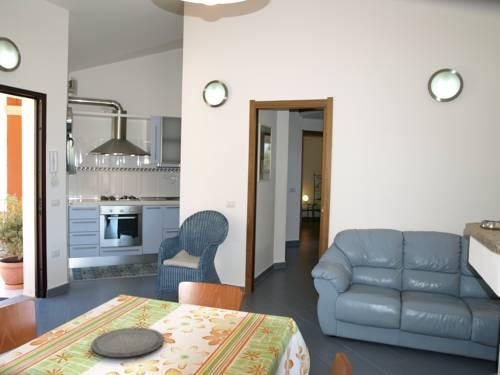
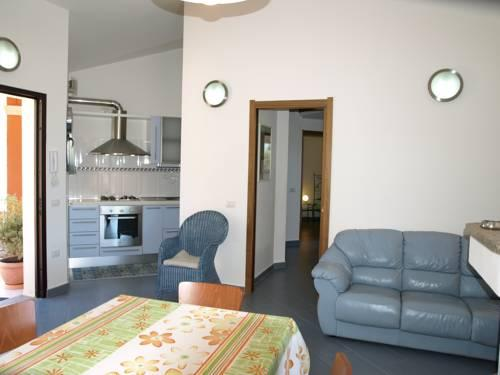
- plate (128, 342)
